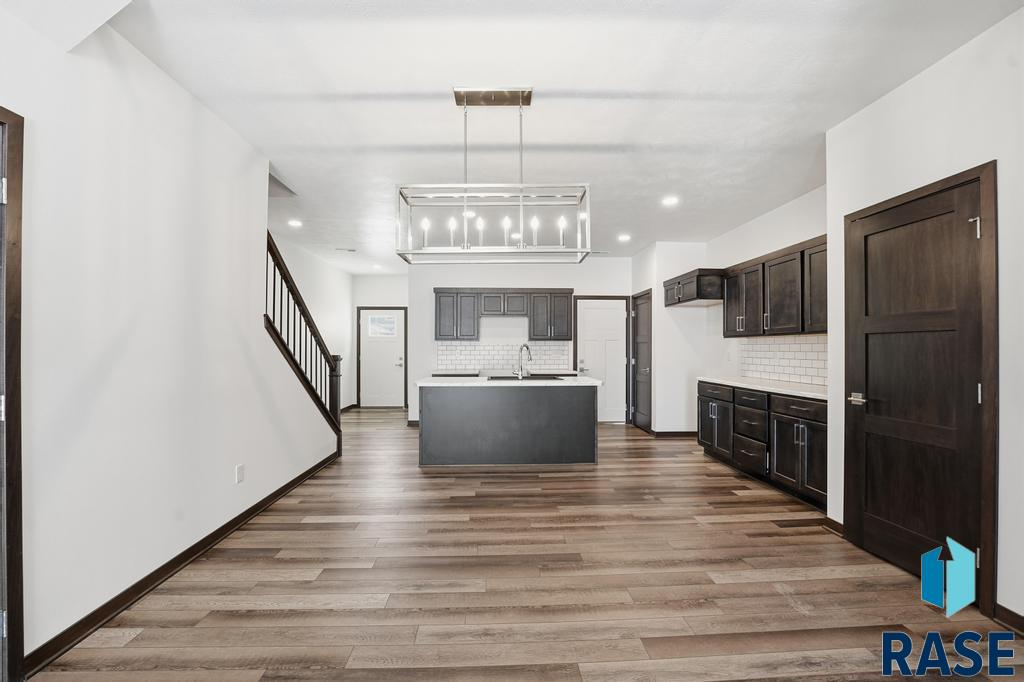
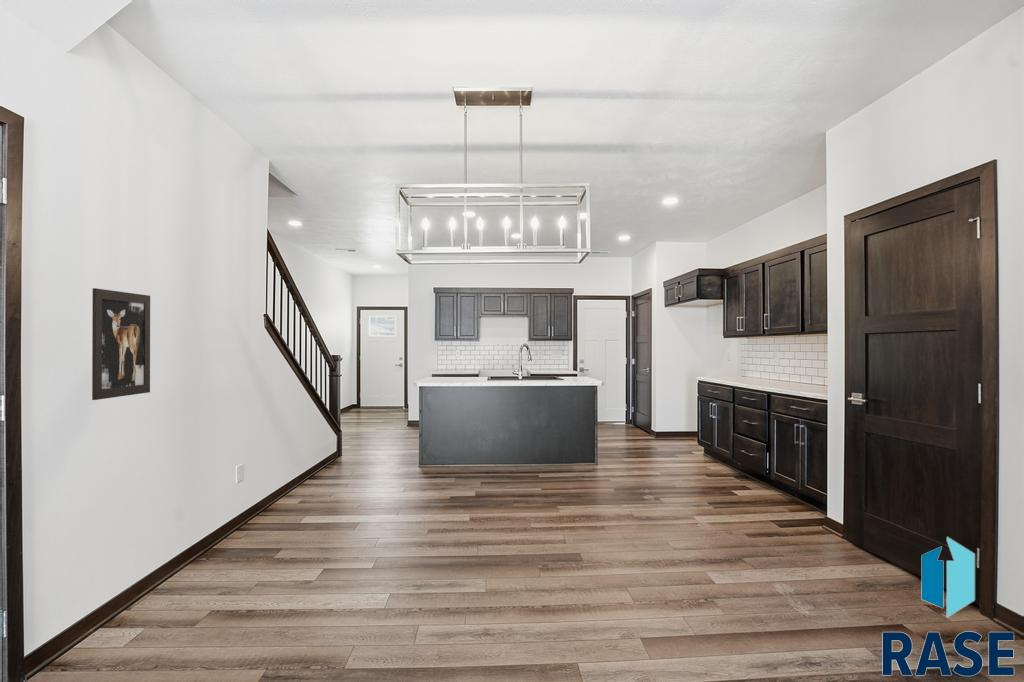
+ wall art (123, 344)
